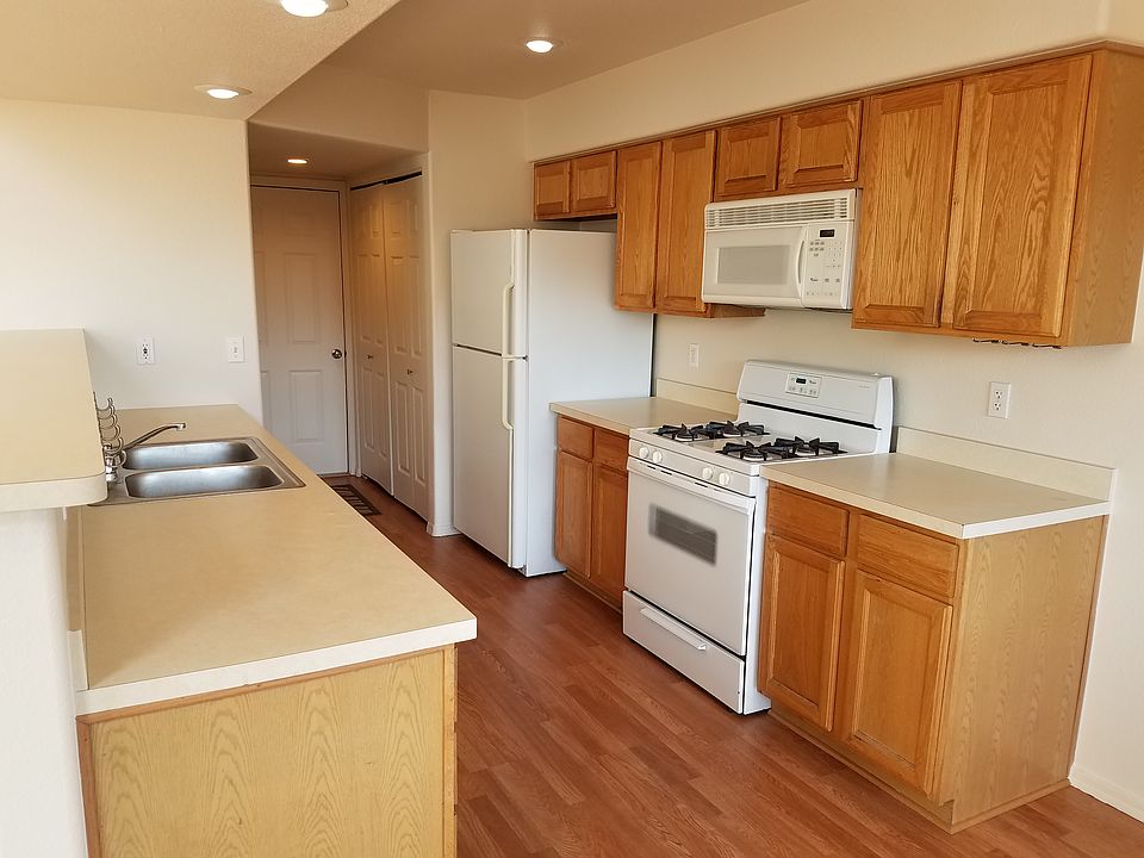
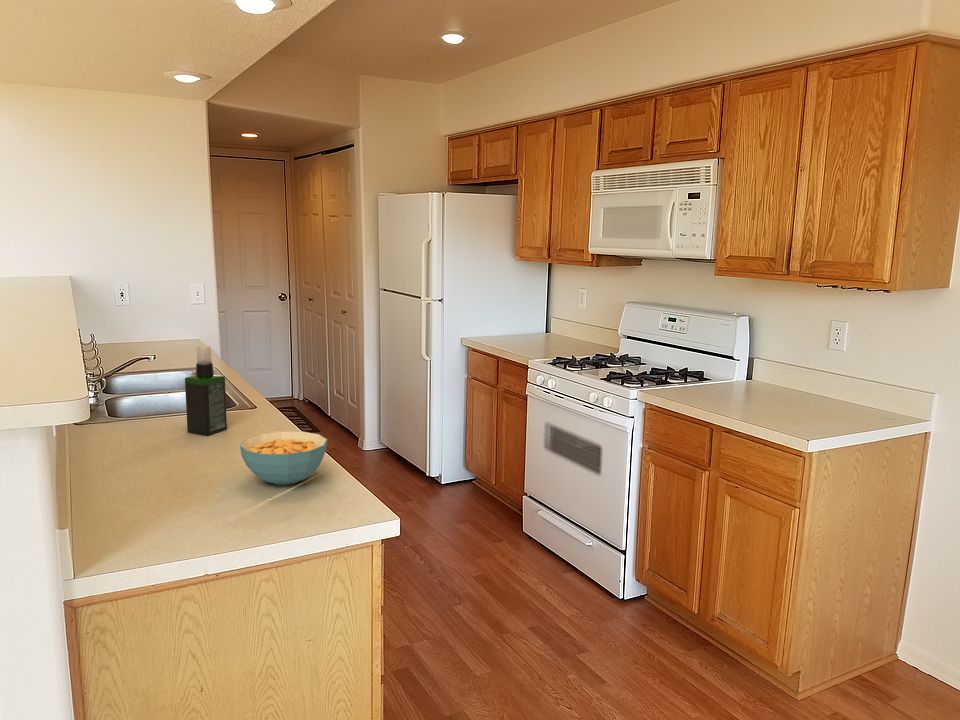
+ spray bottle (205, 389)
+ cereal bowl (284, 462)
